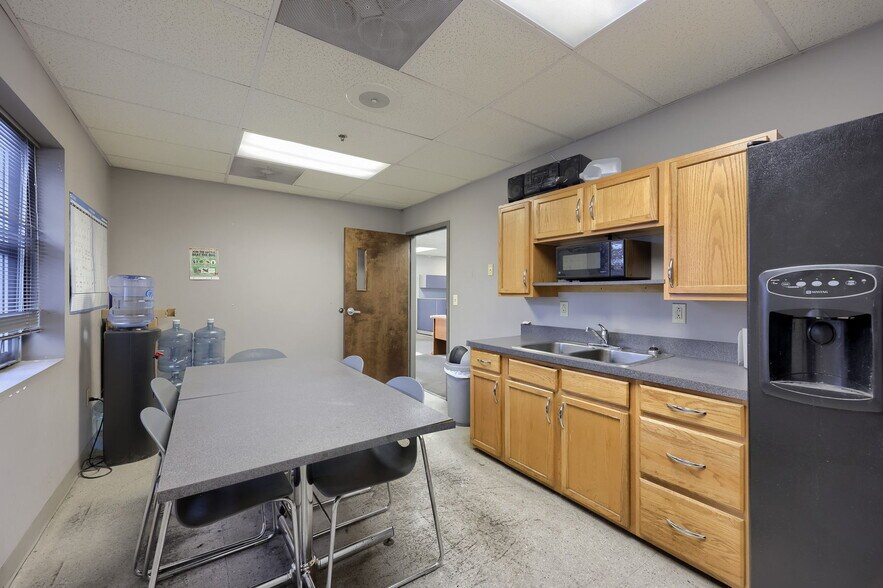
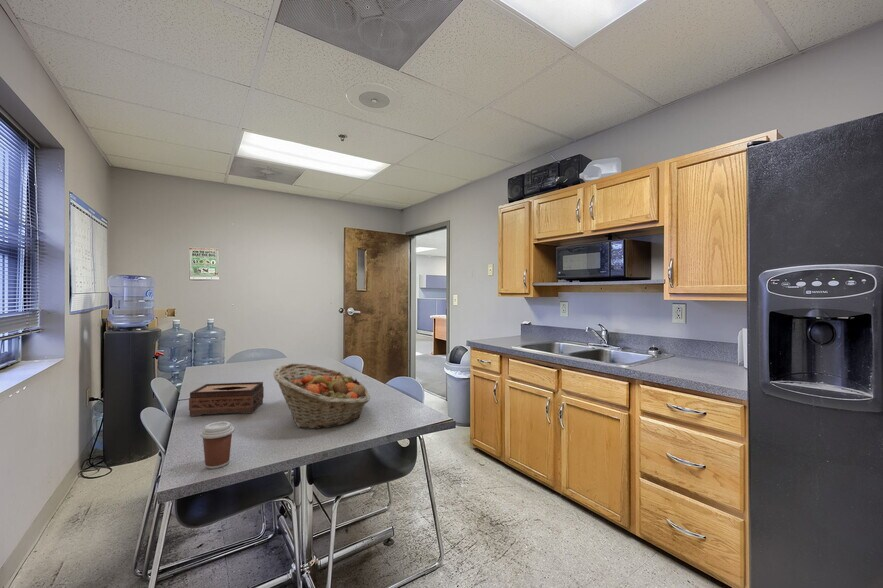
+ tissue box (228, 398)
+ coffee cup (217, 444)
+ fruit basket (323, 390)
